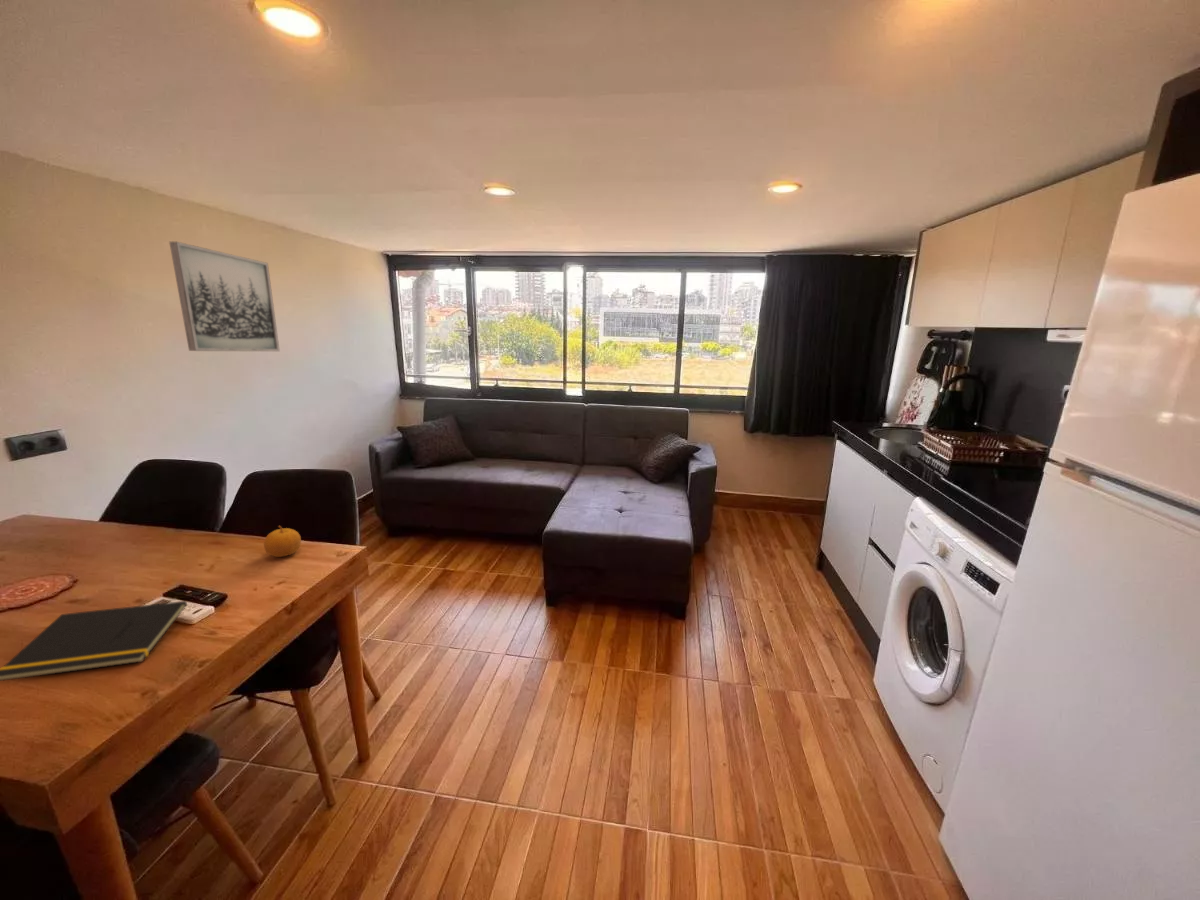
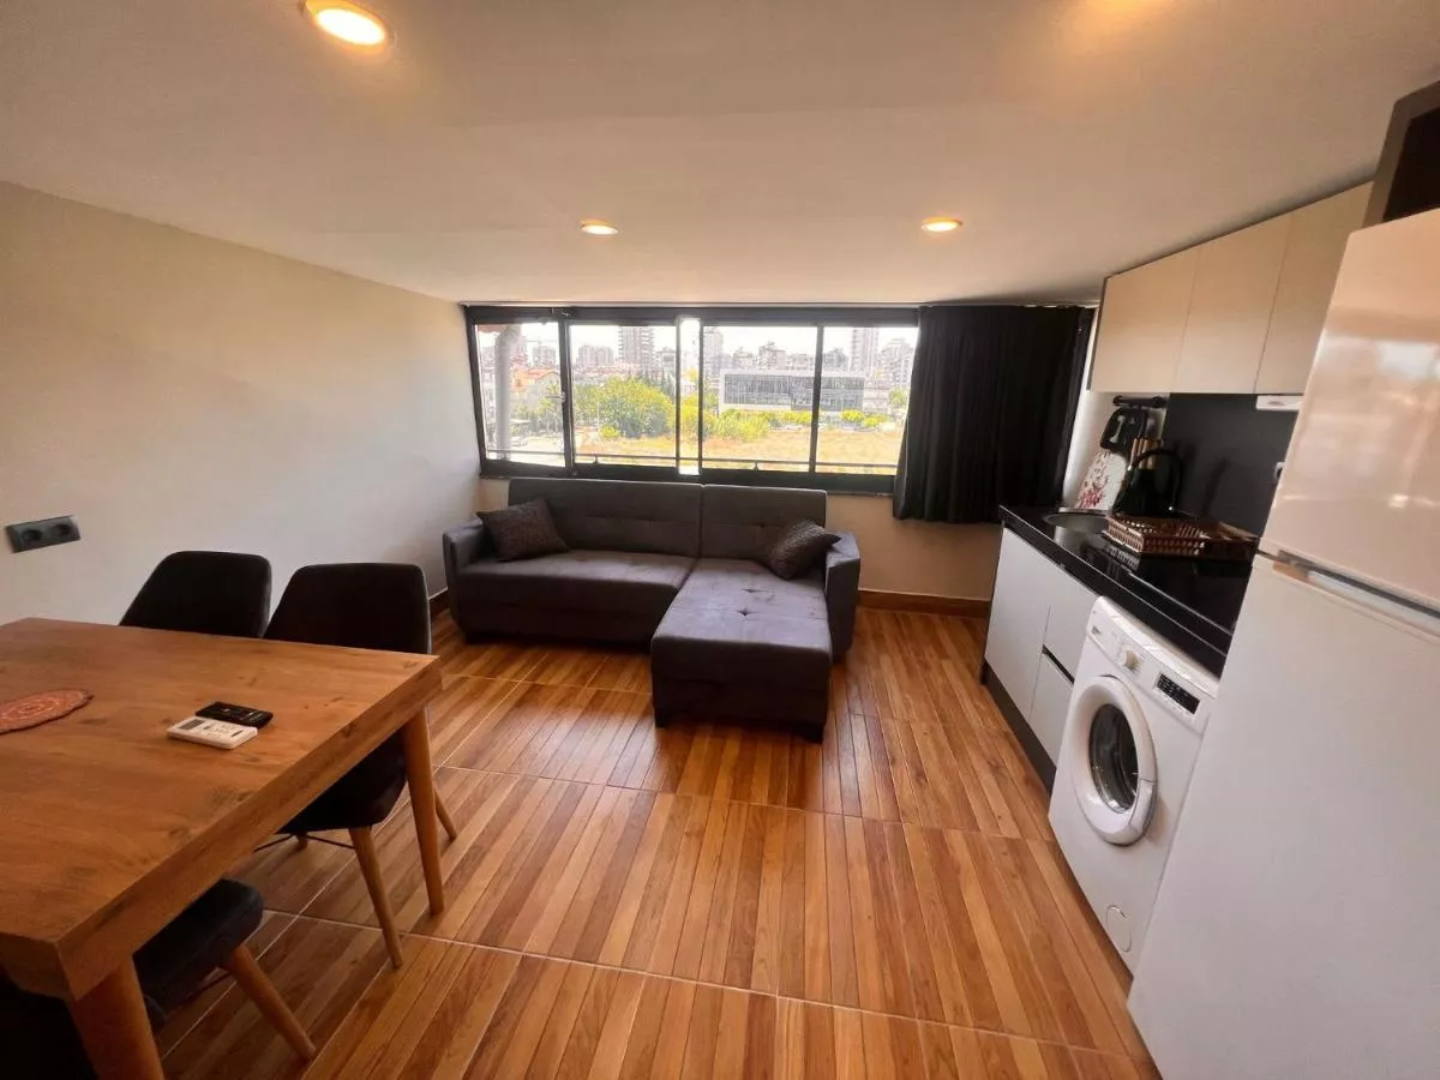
- fruit (282, 539)
- wall art (231, 303)
- notepad (100, 636)
